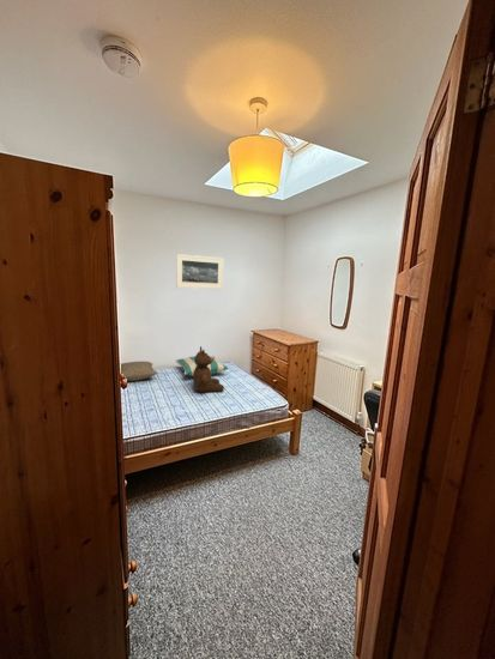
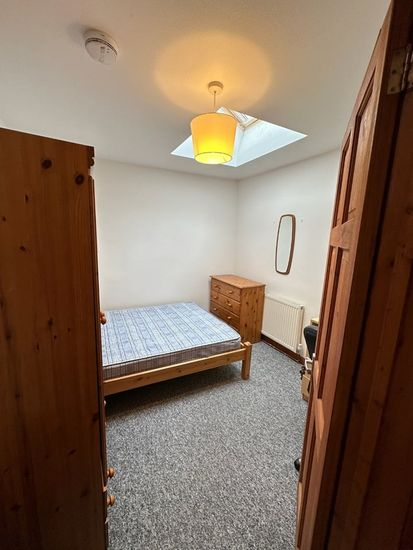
- pillow (135, 370)
- pillow (195, 364)
- teddy bear (207, 368)
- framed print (200, 272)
